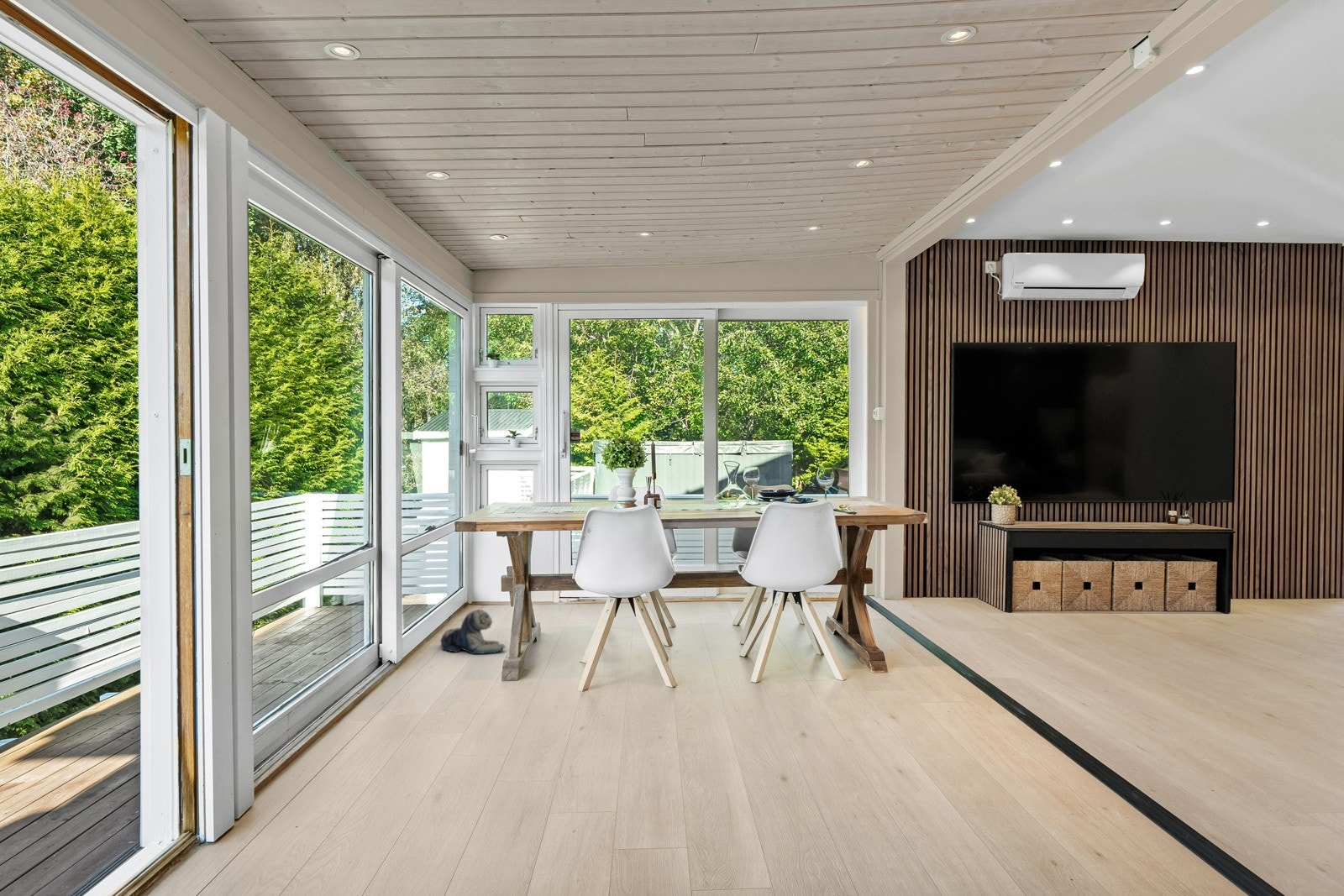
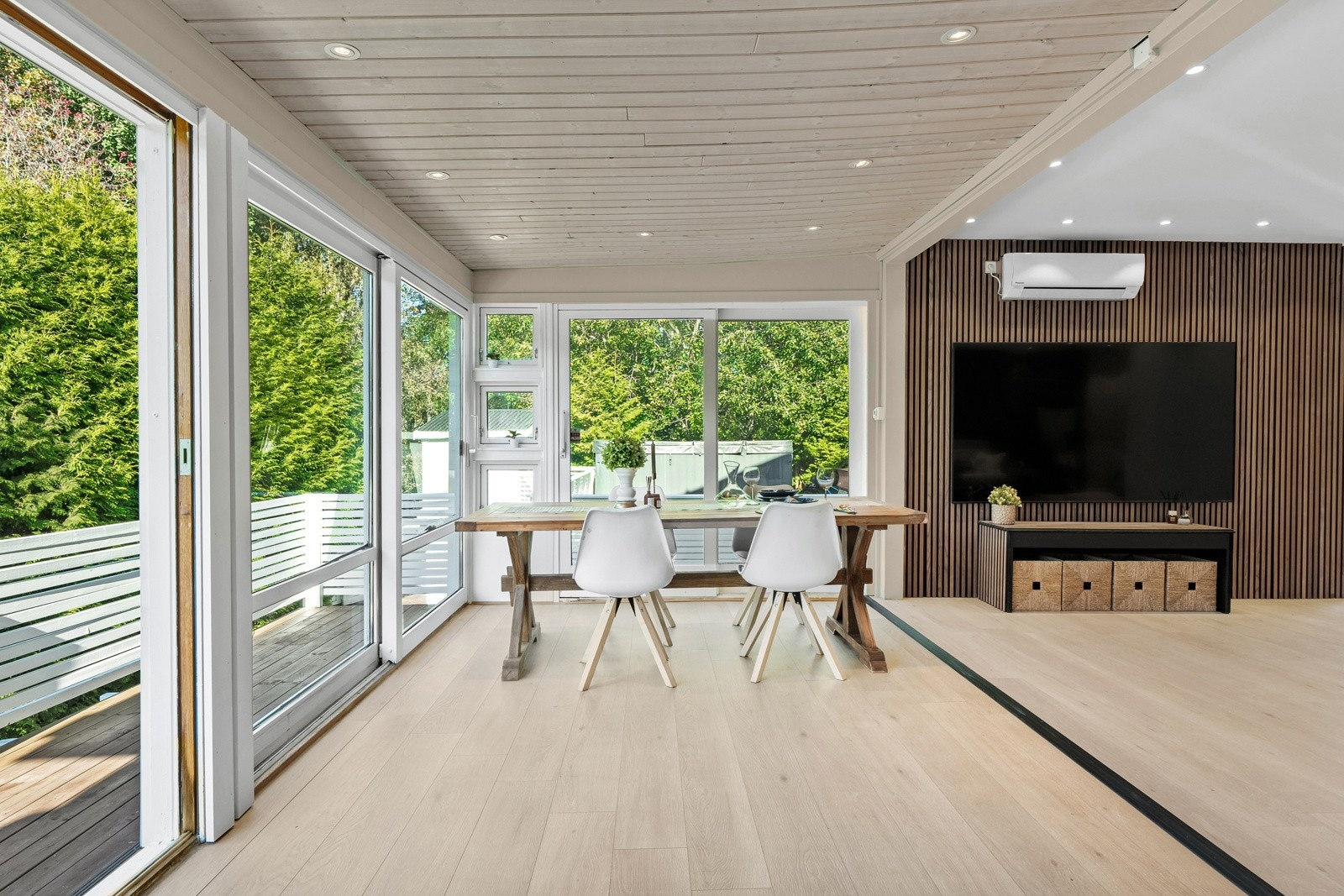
- plush toy (473, 627)
